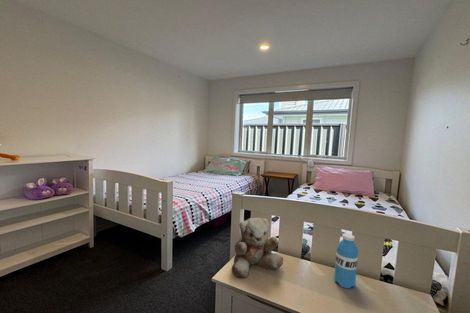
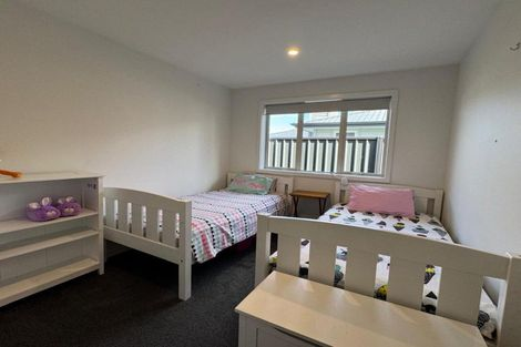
- teddy bear (256, 246)
- water bottle (346, 259)
